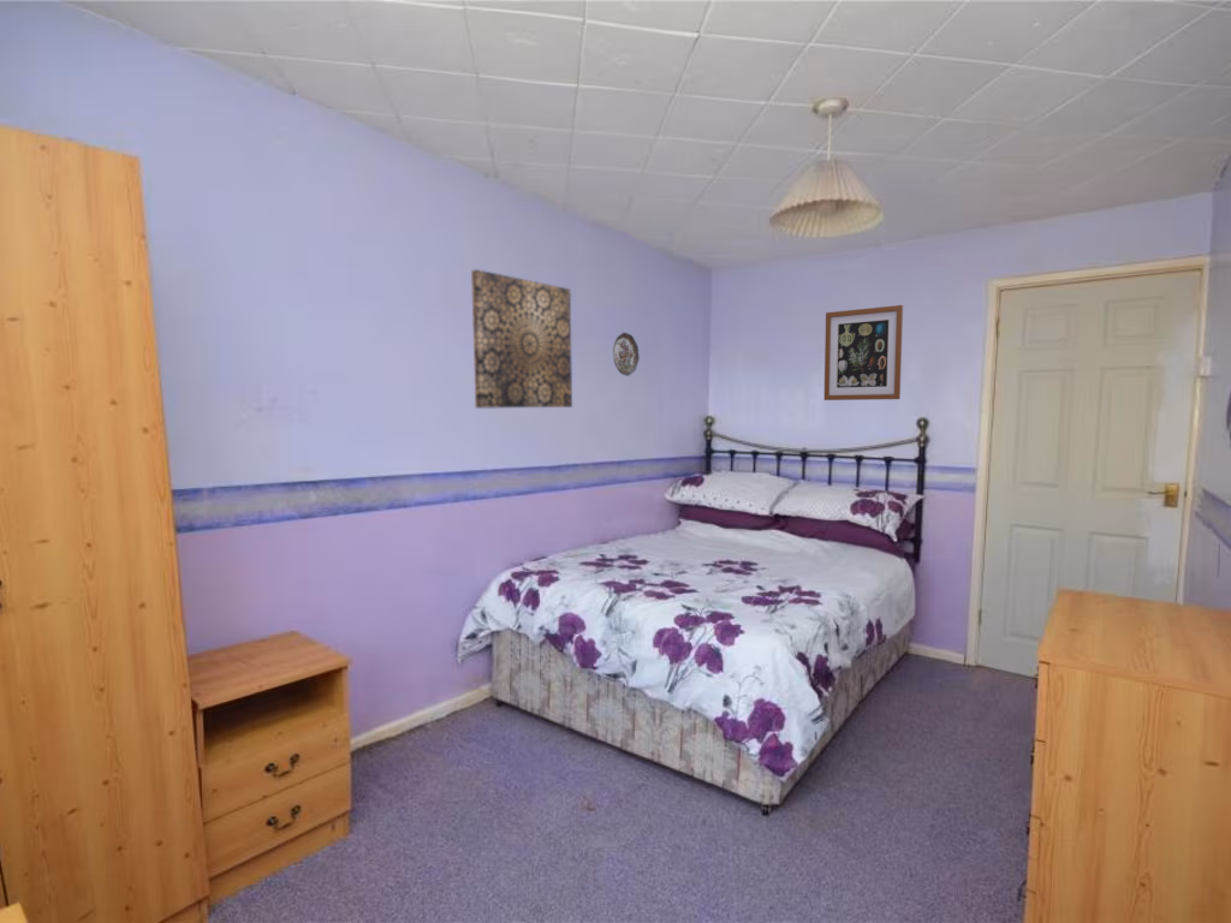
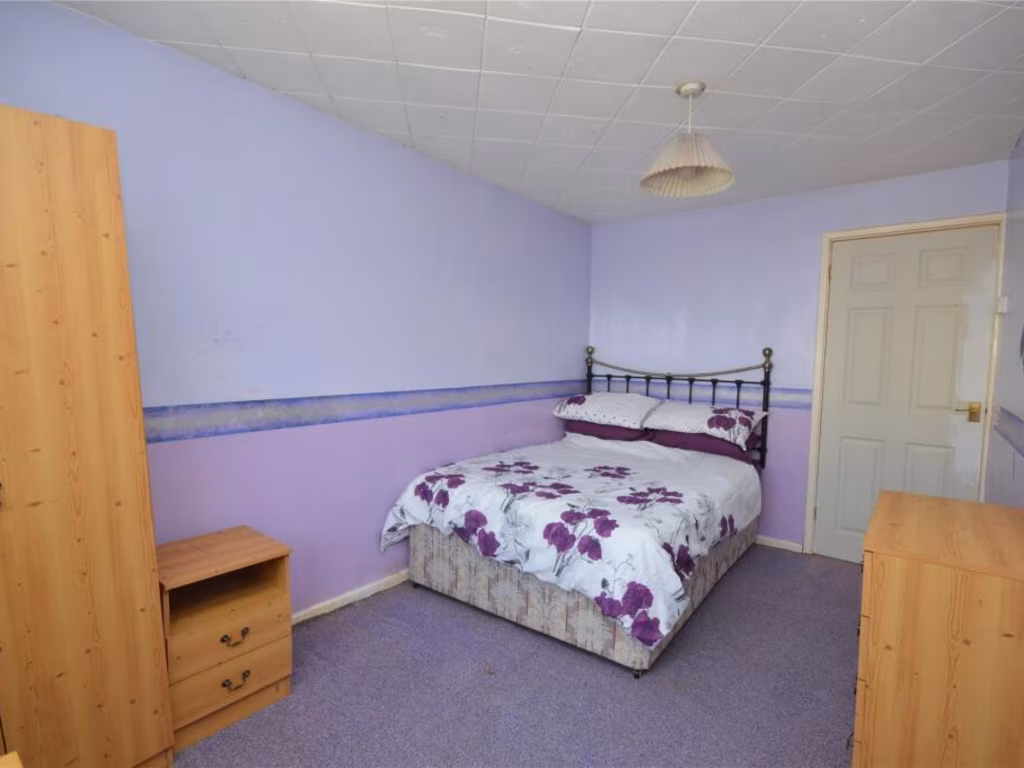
- decorative plate (624, 353)
- wall art (861, 355)
- wall art (525, 344)
